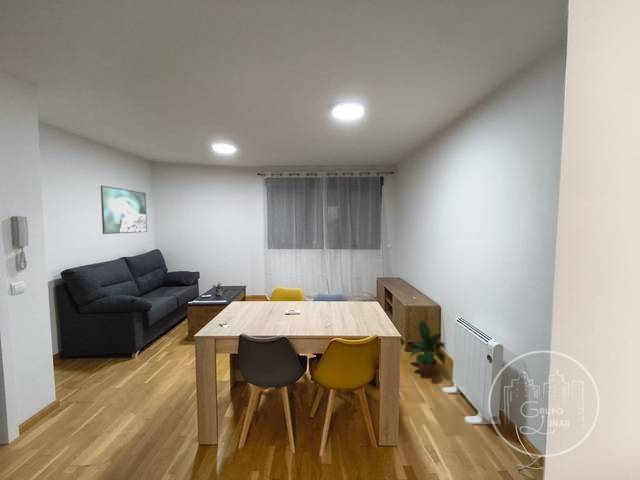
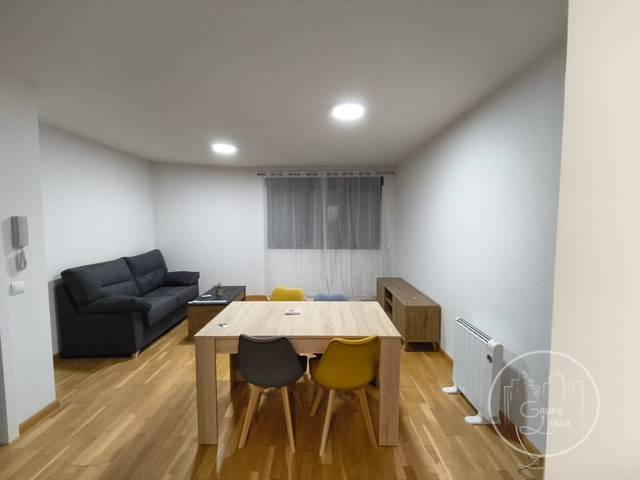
- potted plant (429, 347)
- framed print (126, 211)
